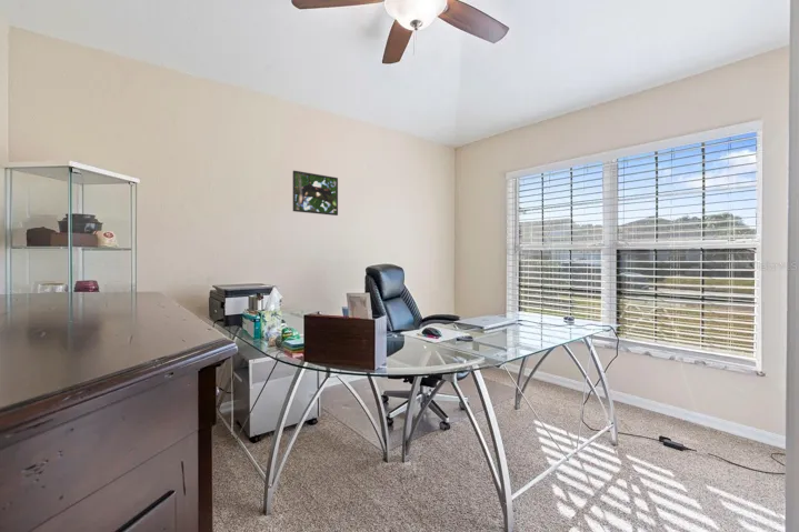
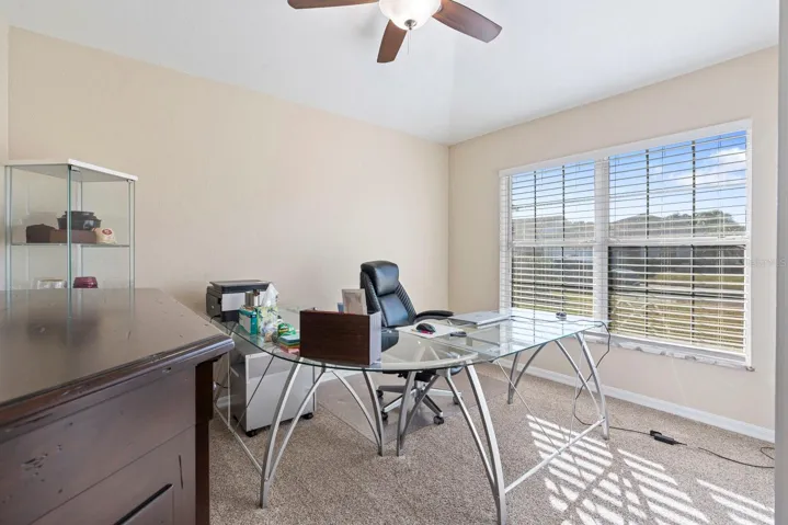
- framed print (316, 193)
